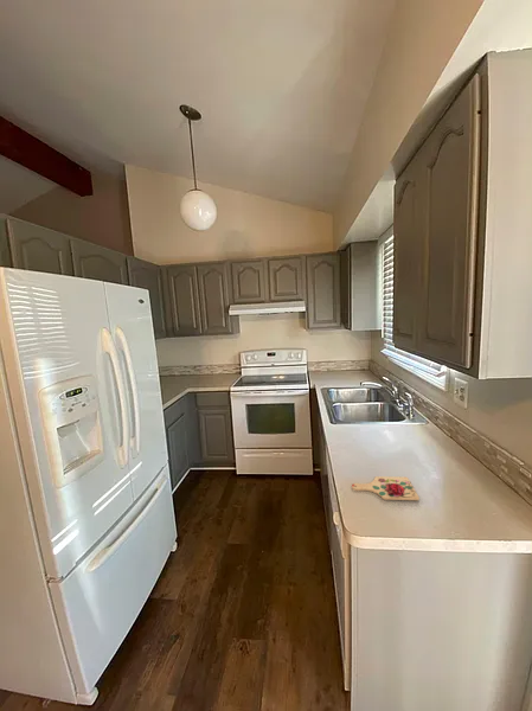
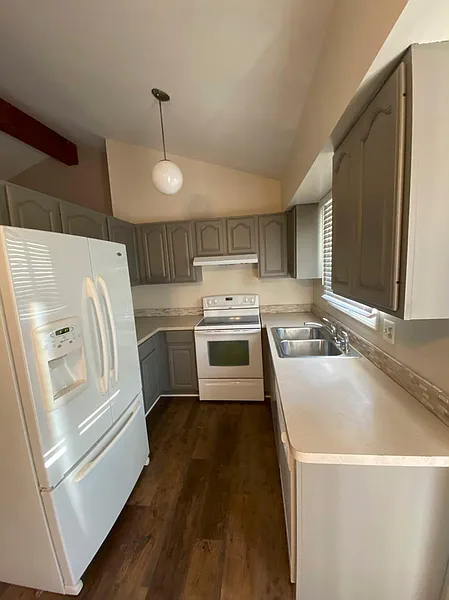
- cutting board (382, 485)
